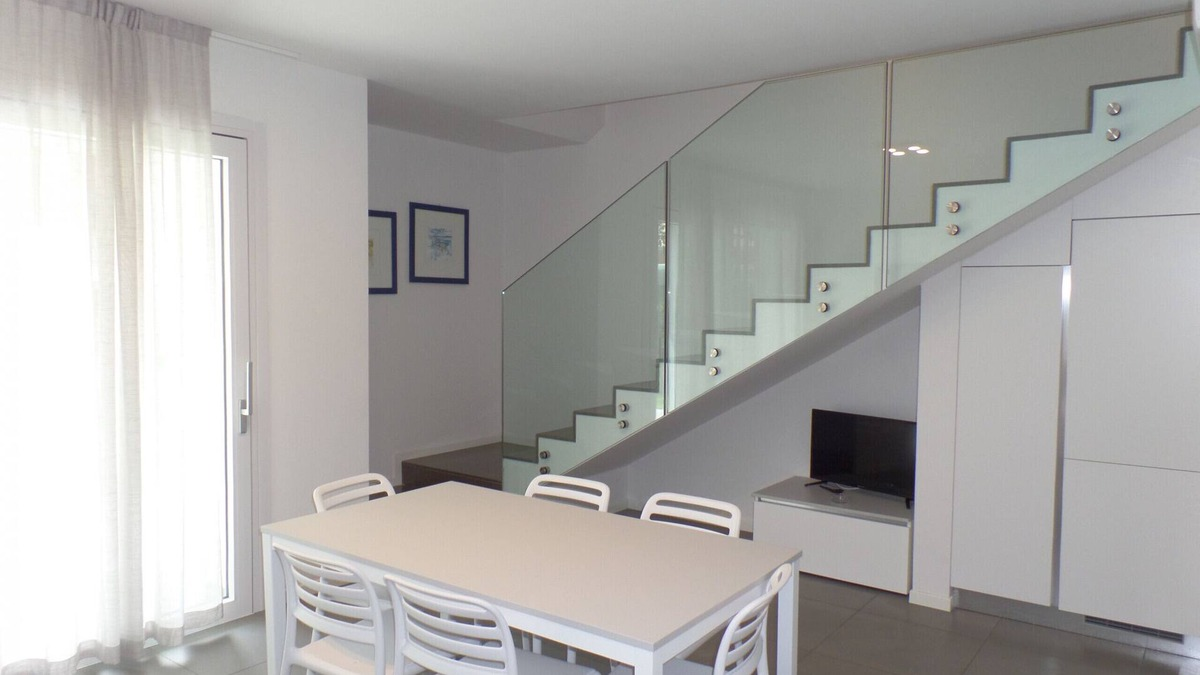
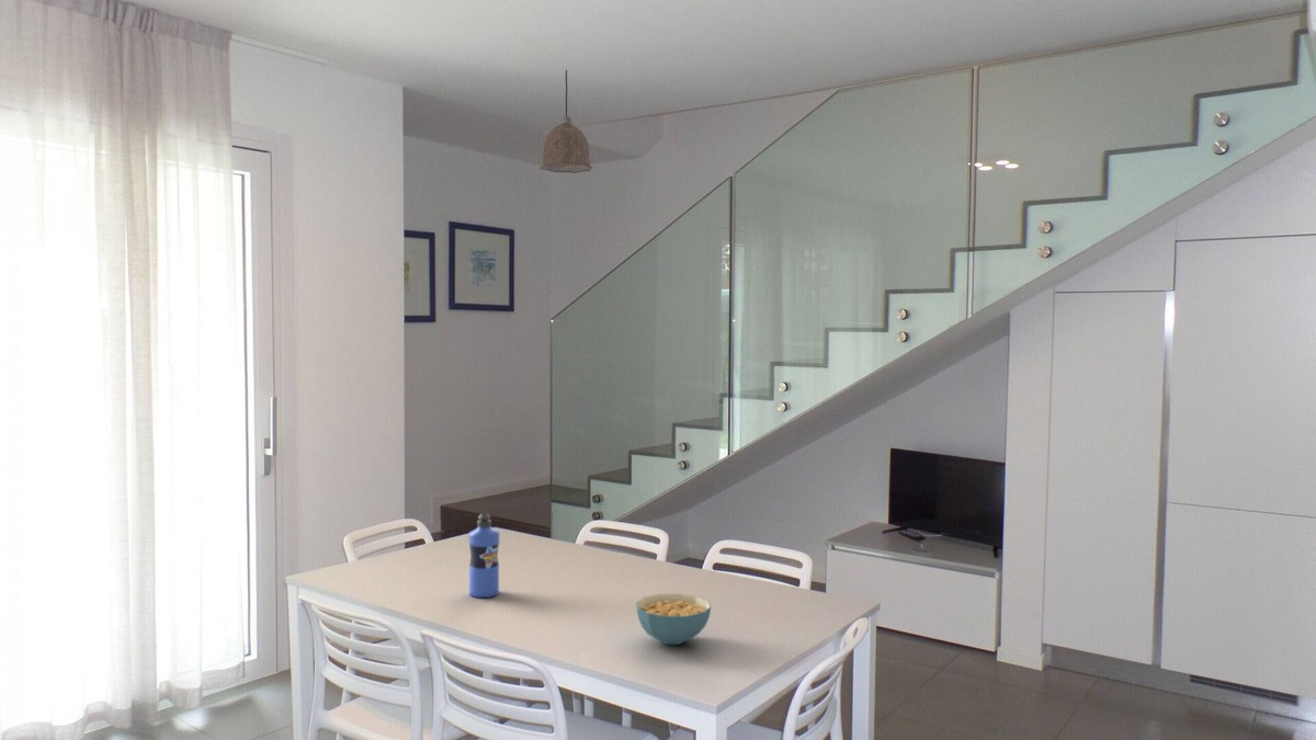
+ water bottle (484, 553)
+ cereal bowl (672, 623)
+ pendant lamp (566, 119)
